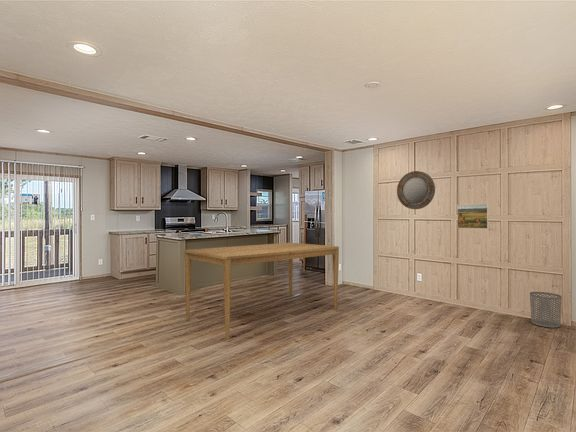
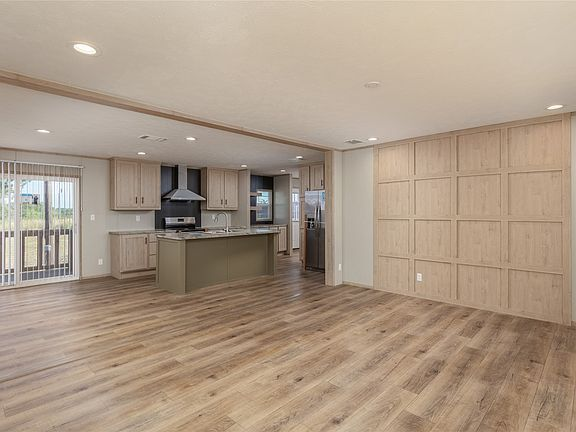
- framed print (472, 216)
- waste bin (544, 309)
- dining table (259, 262)
- home mirror (415, 190)
